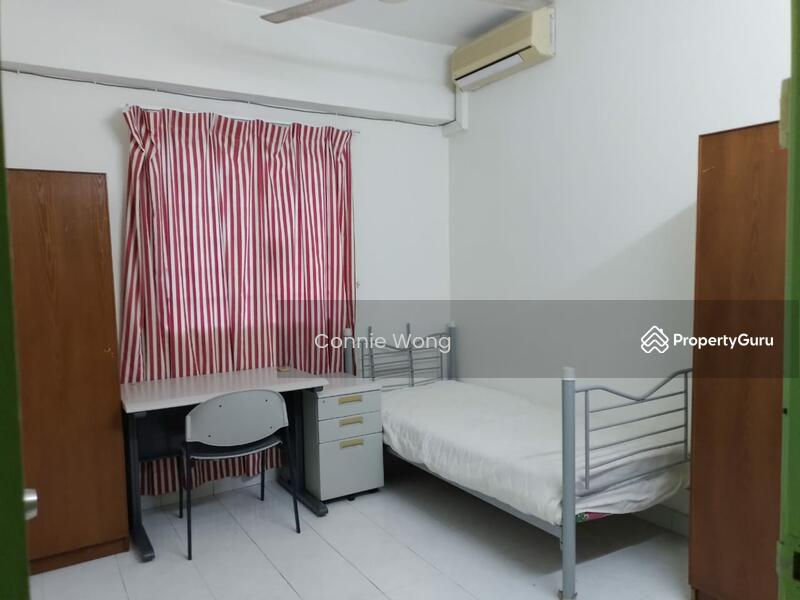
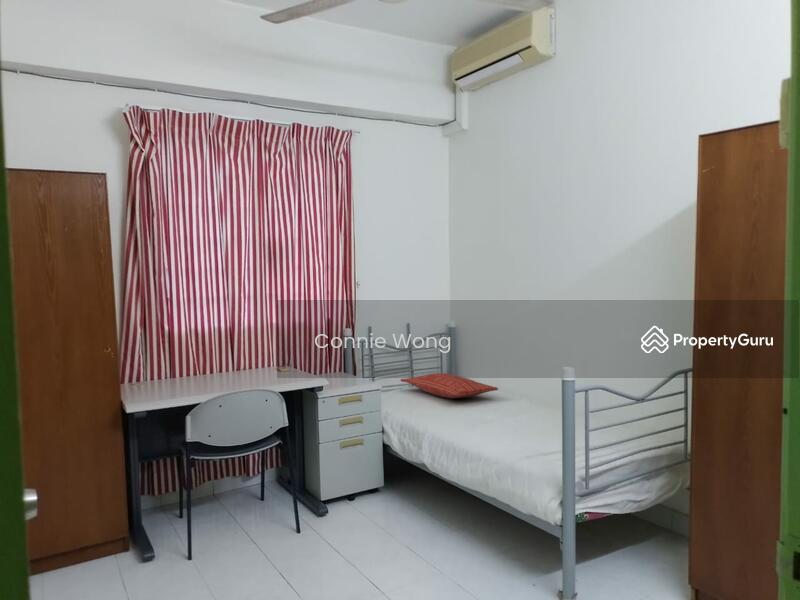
+ pillow (447, 385)
